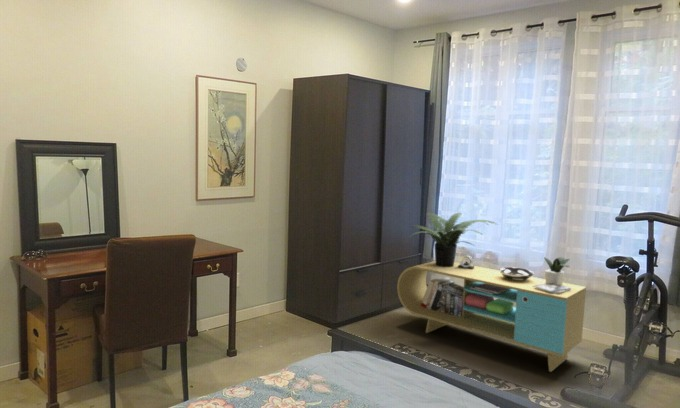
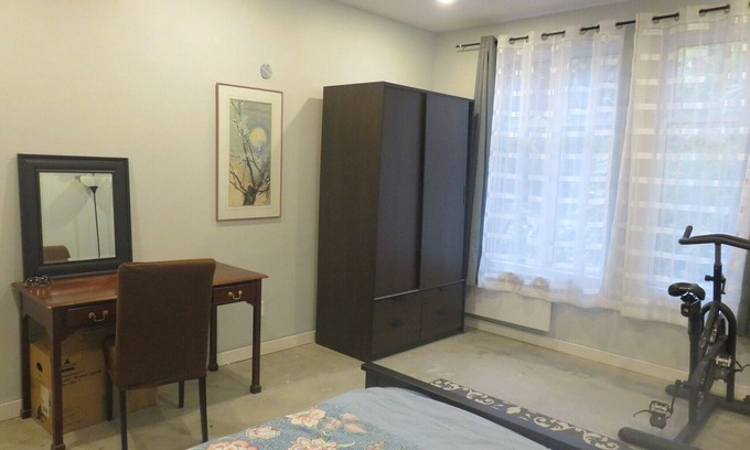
- media console (482, 278)
